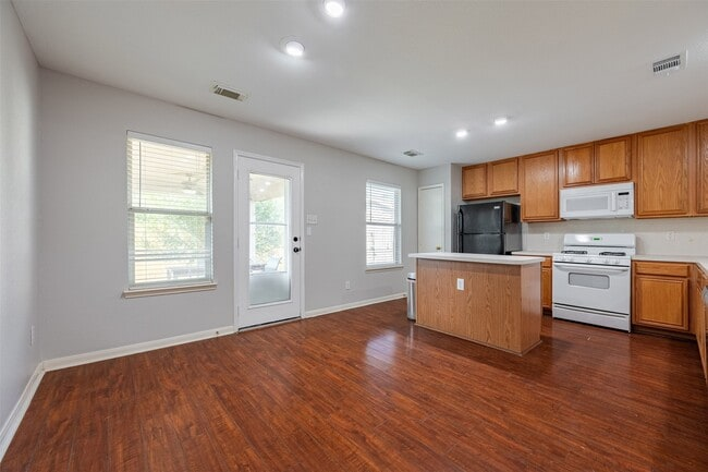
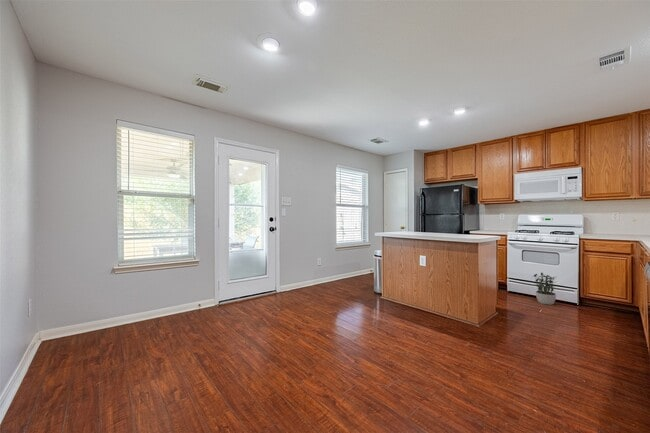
+ potted plant (544, 287)
